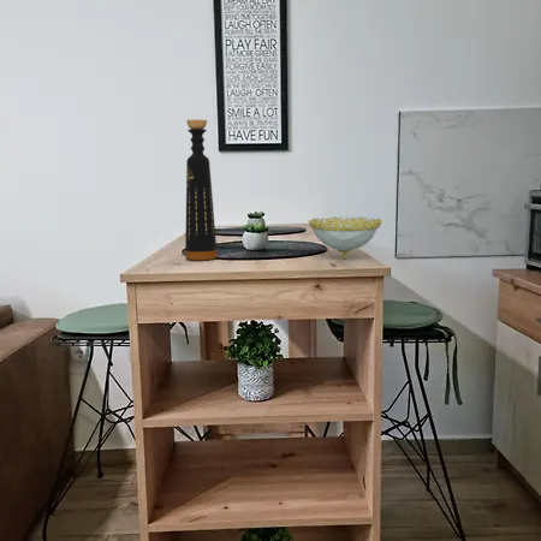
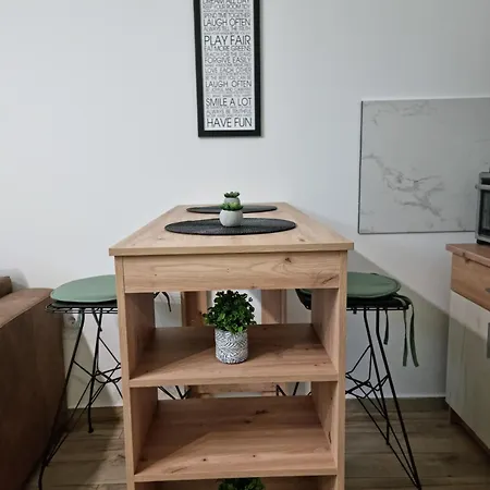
- bottle (198, 190)
- decorative bowl (344, 239)
